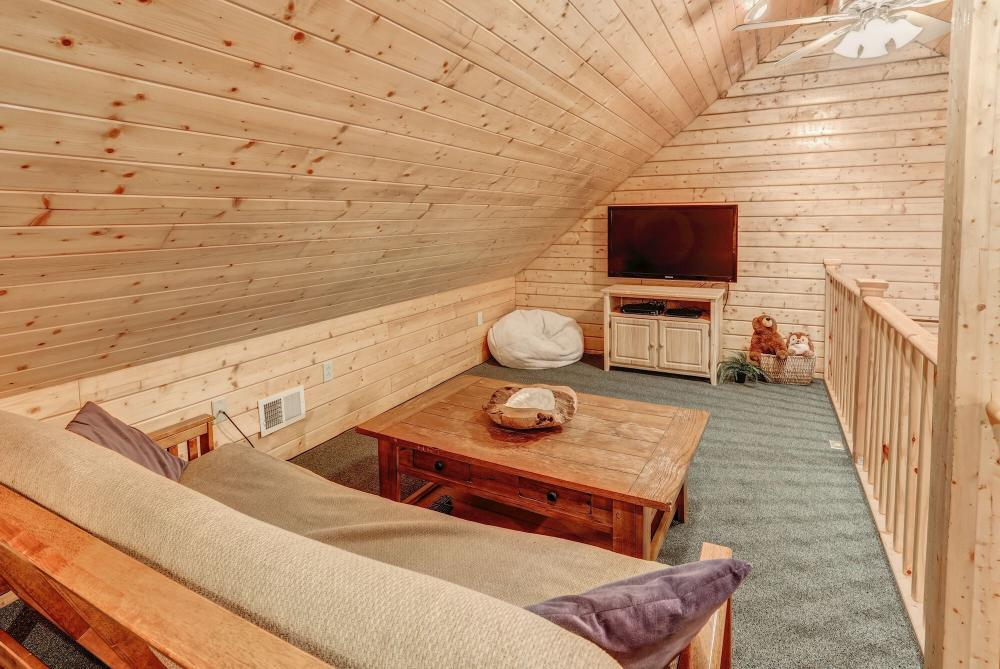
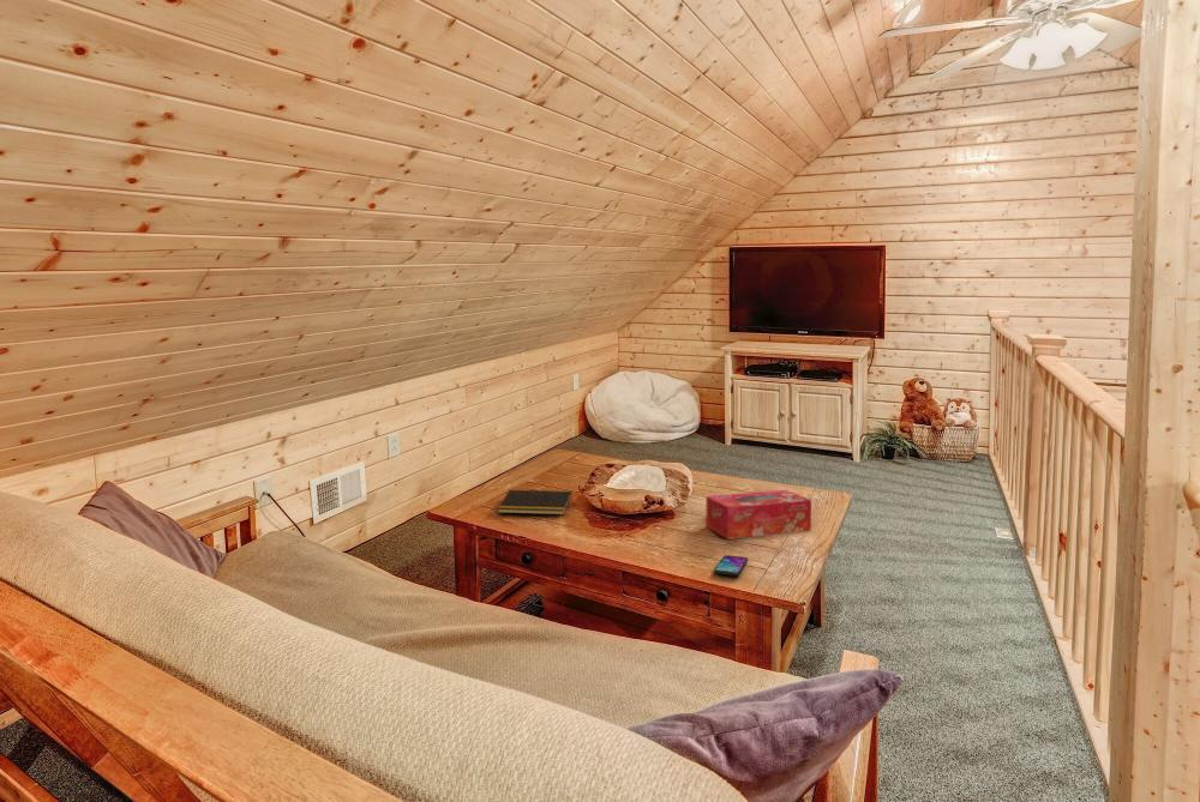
+ notepad (535, 501)
+ smartphone (731, 565)
+ tissue box (757, 513)
